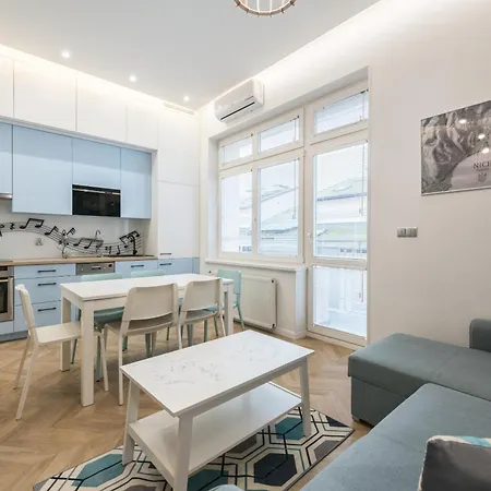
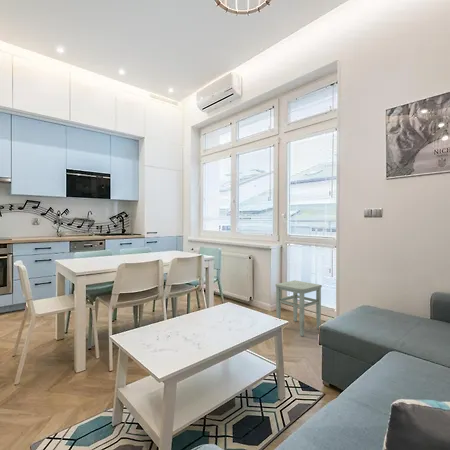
+ stool (298, 306)
